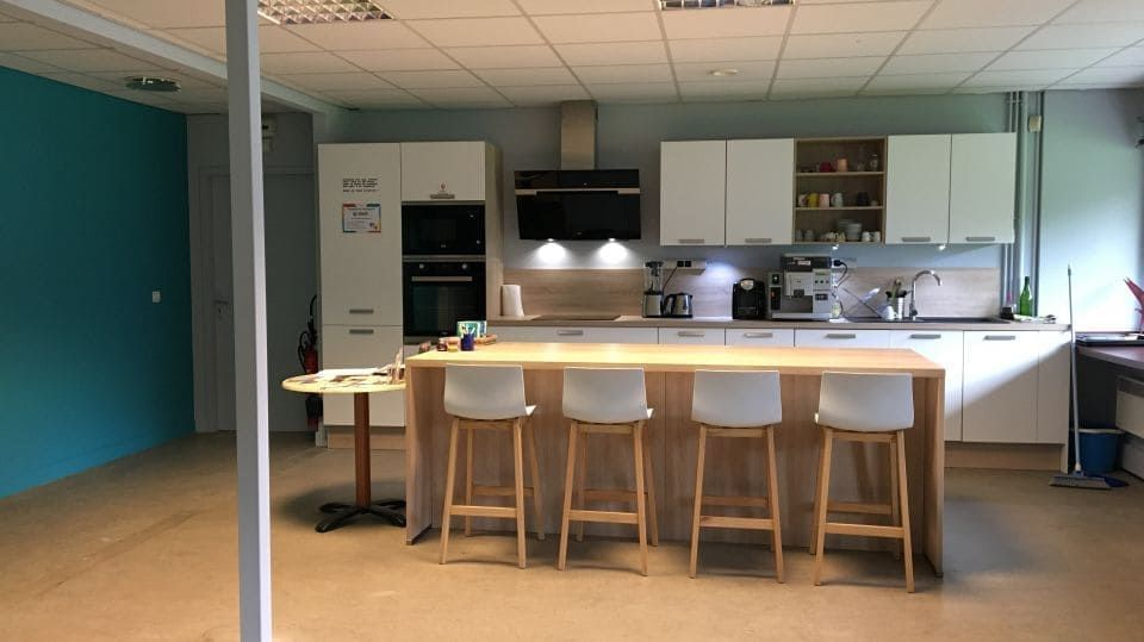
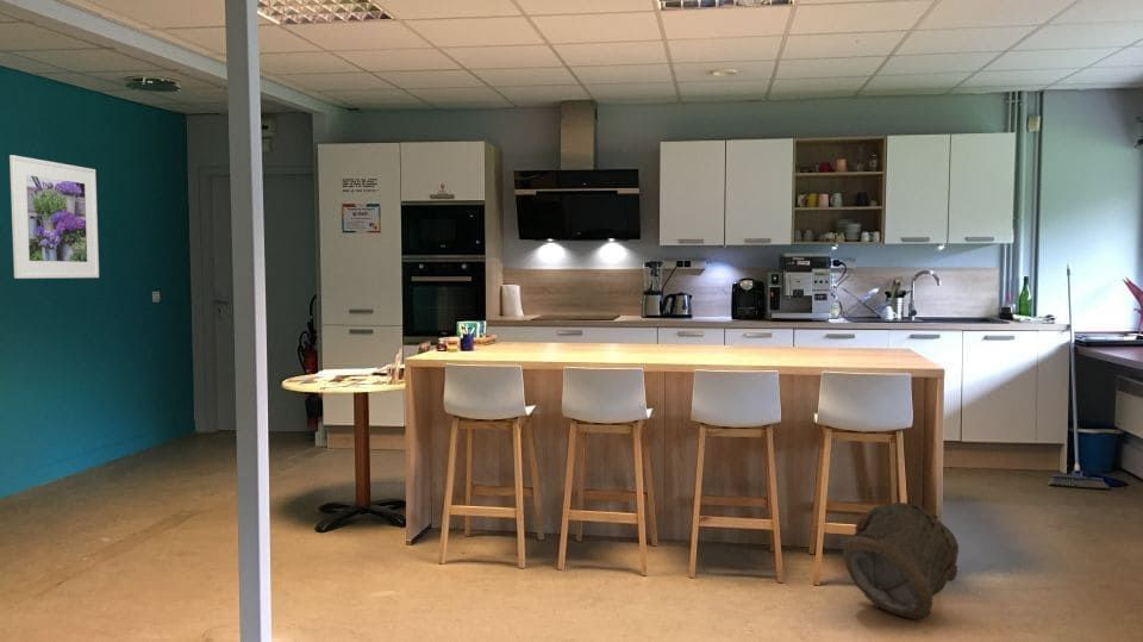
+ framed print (57, 220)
+ bag (894, 561)
